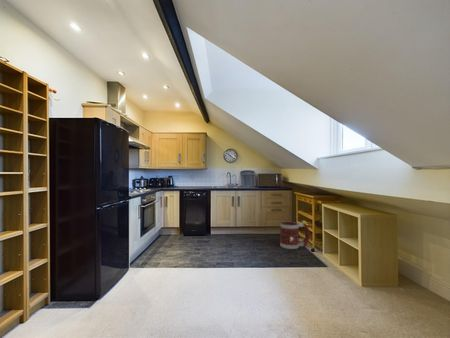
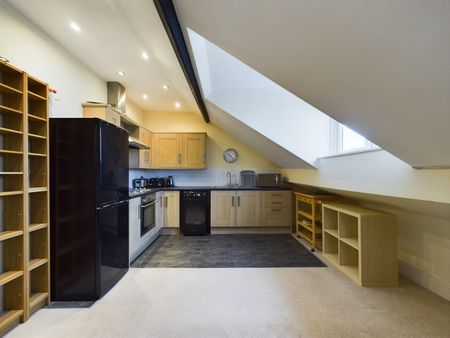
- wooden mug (295, 235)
